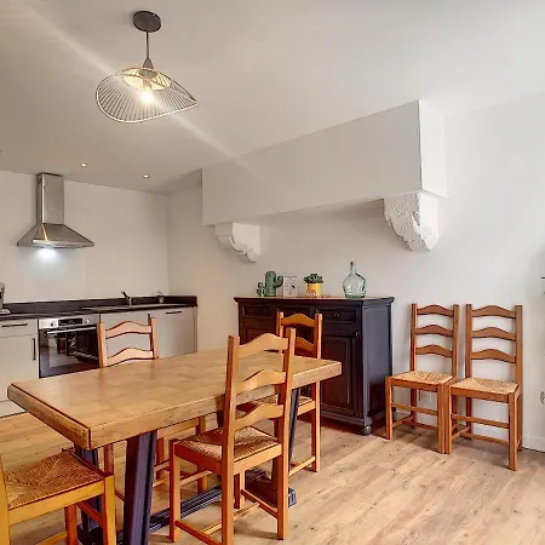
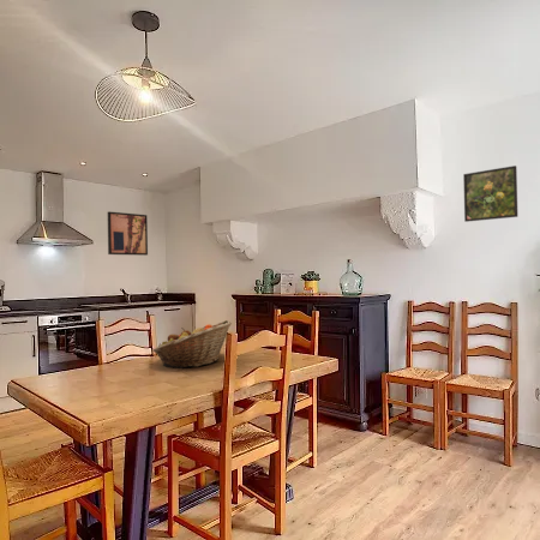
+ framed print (490, 194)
+ wall art (127, 234)
+ fruit basket (194, 342)
